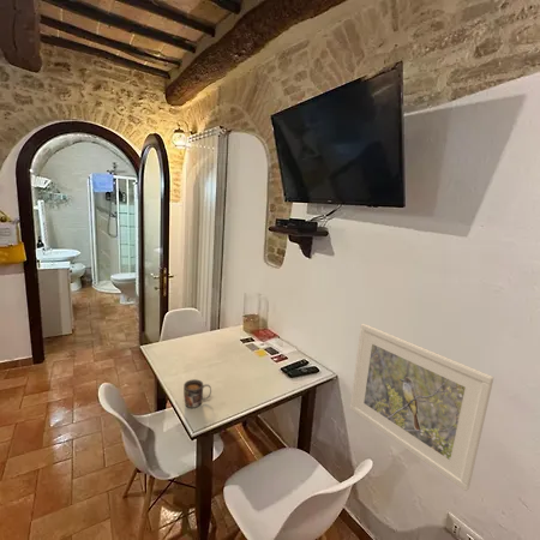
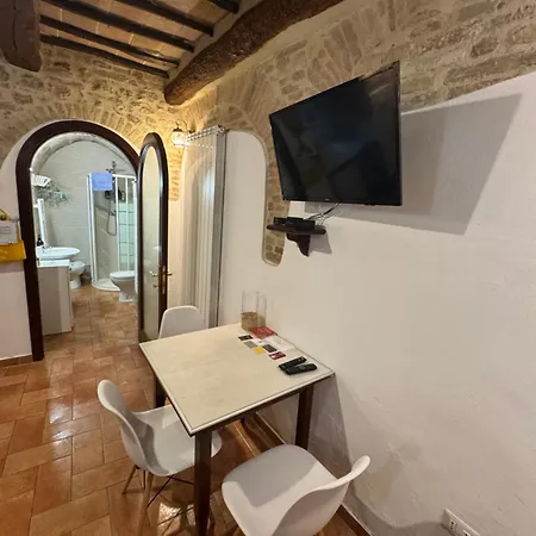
- mug (197, 392)
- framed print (408, 395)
